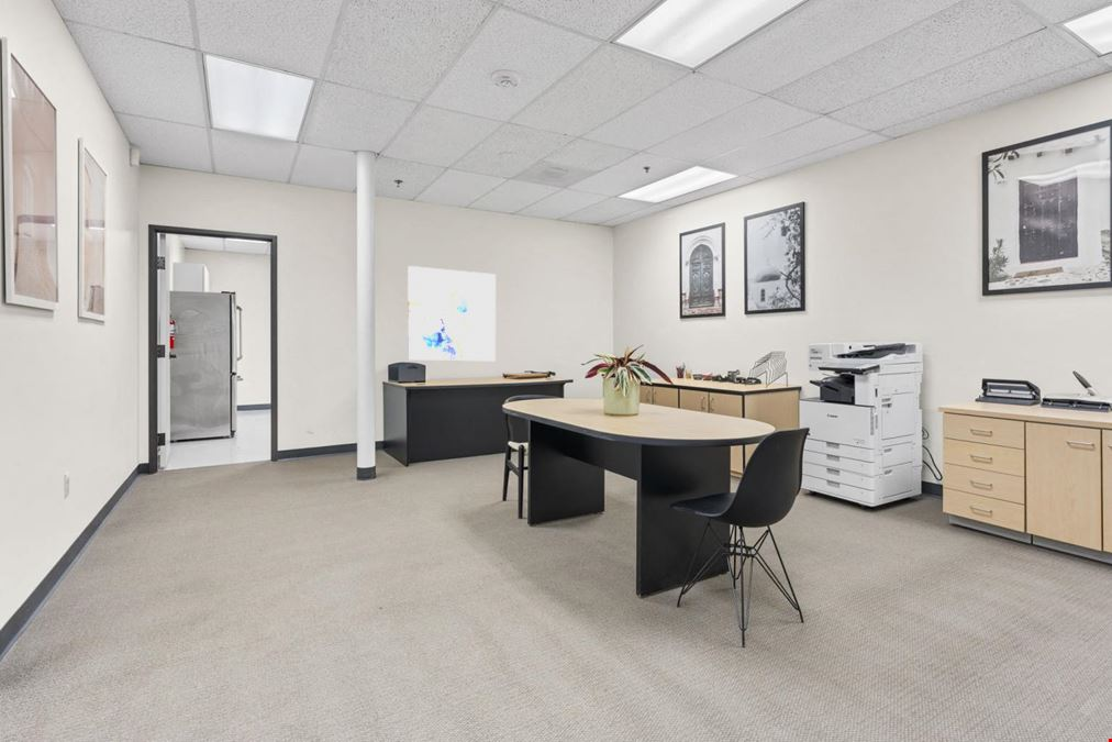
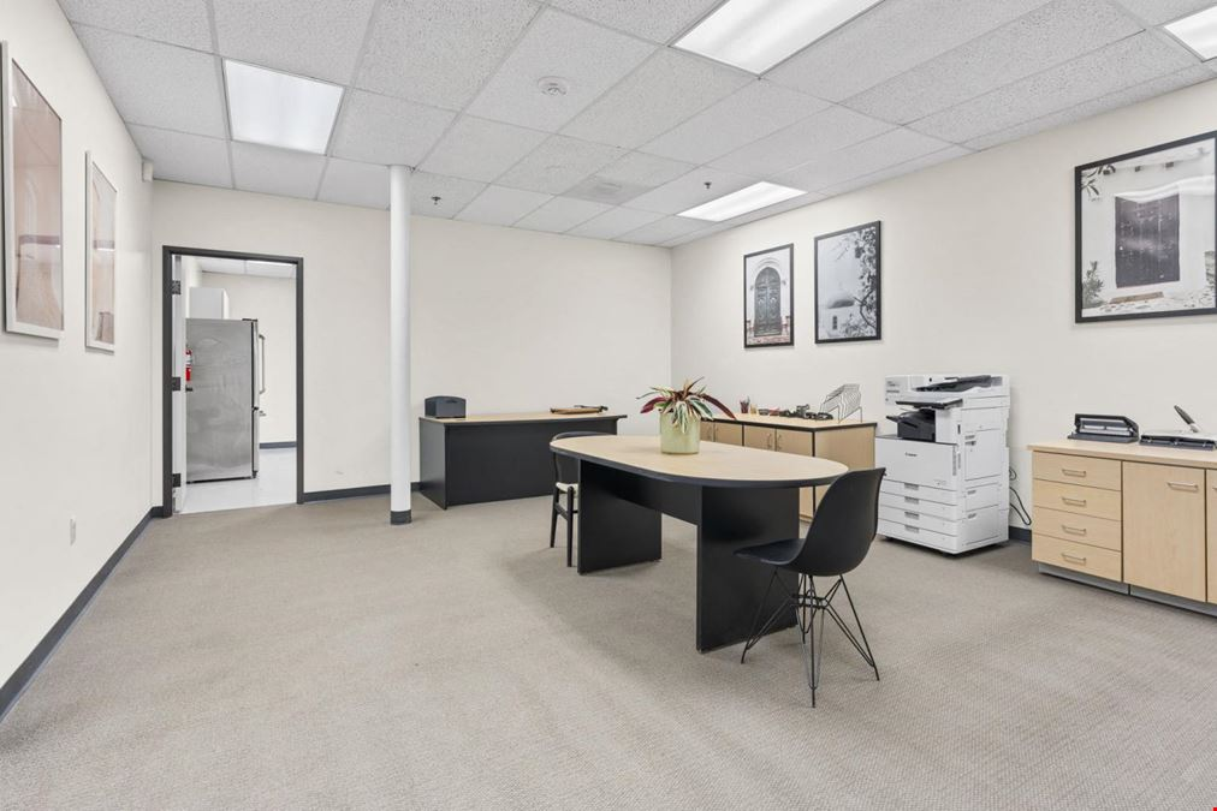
- wall art (453, 315)
